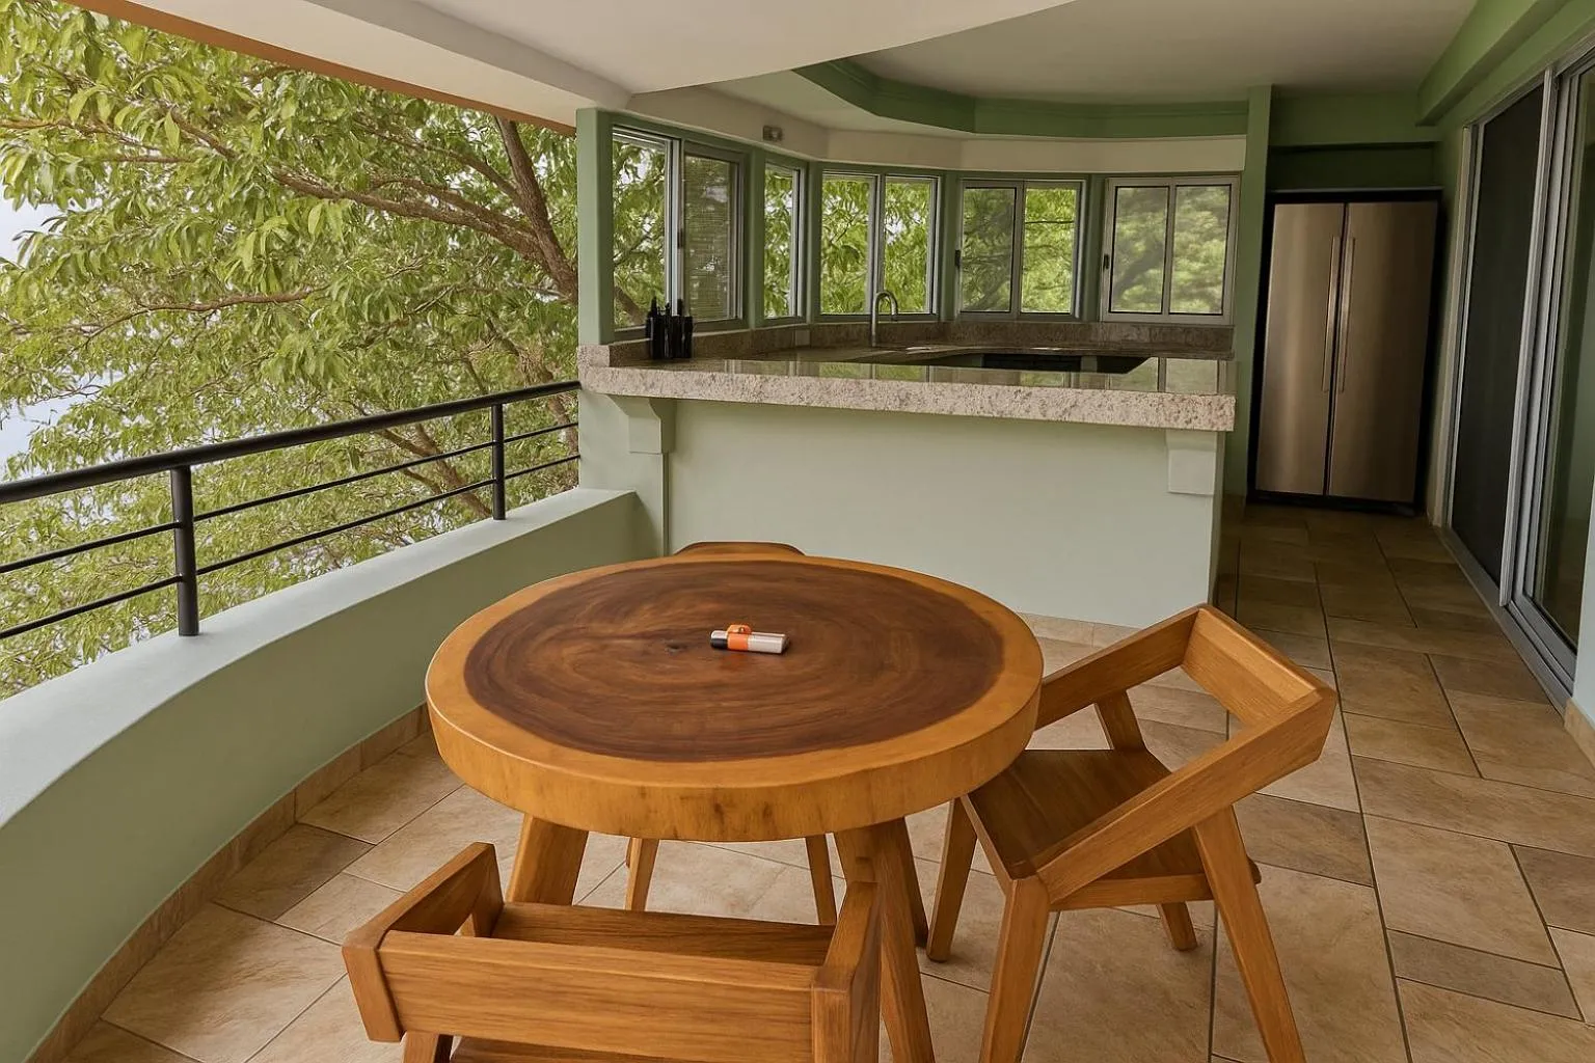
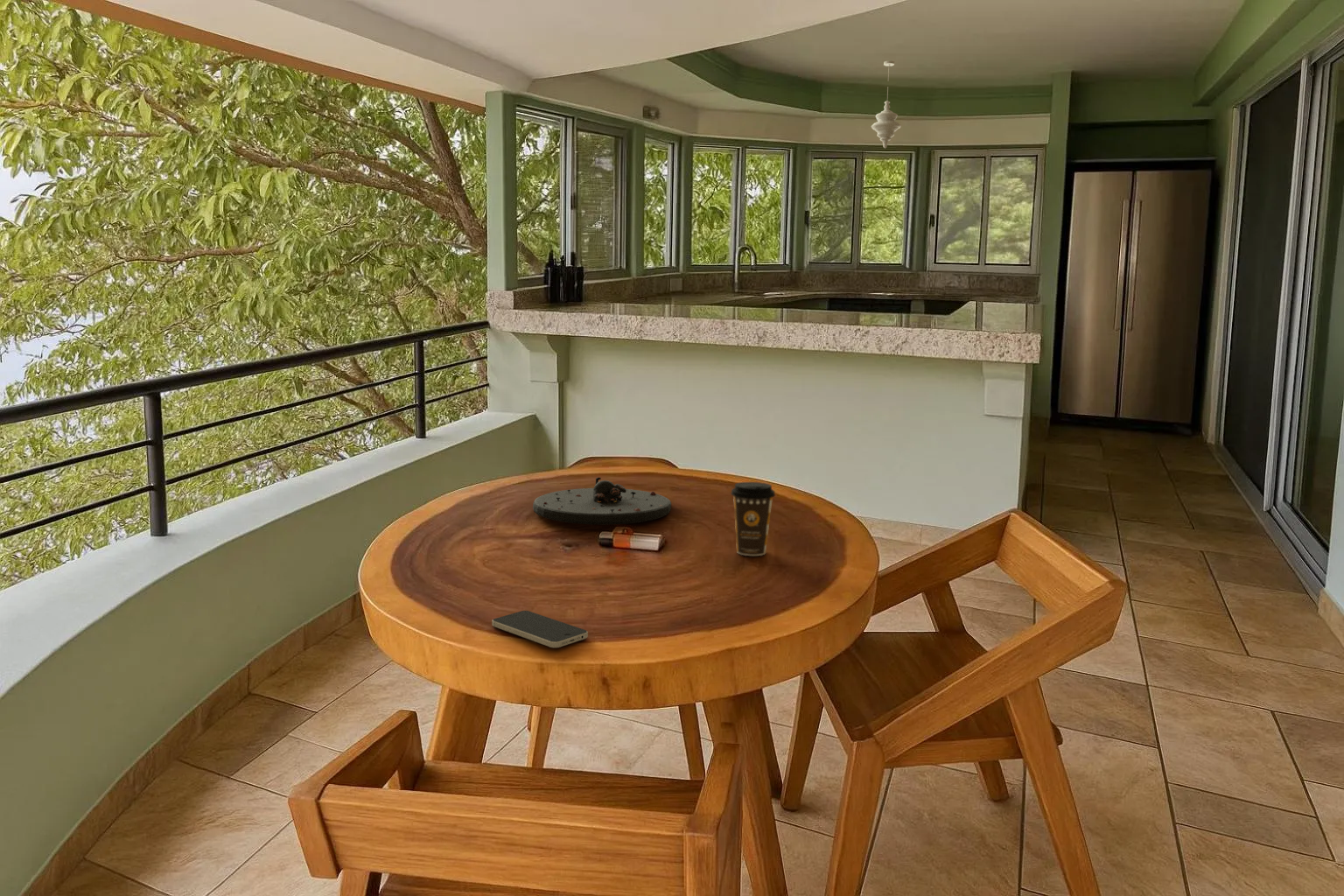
+ coffee cup (752, 518)
+ smartphone (539, 628)
+ pendant light (886, 105)
+ plate (602, 494)
